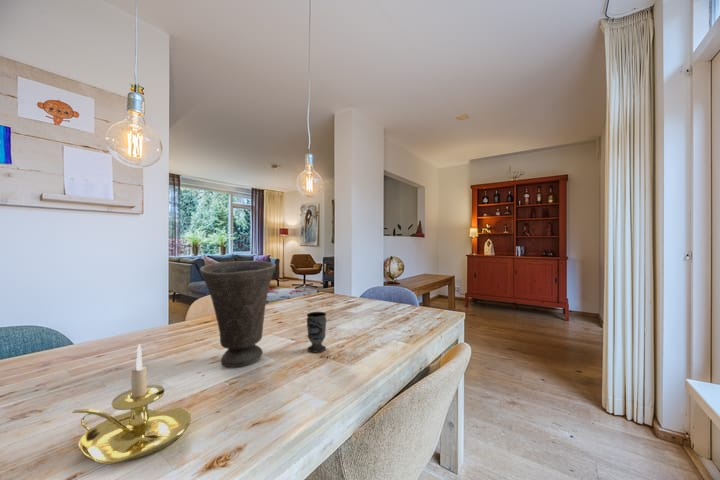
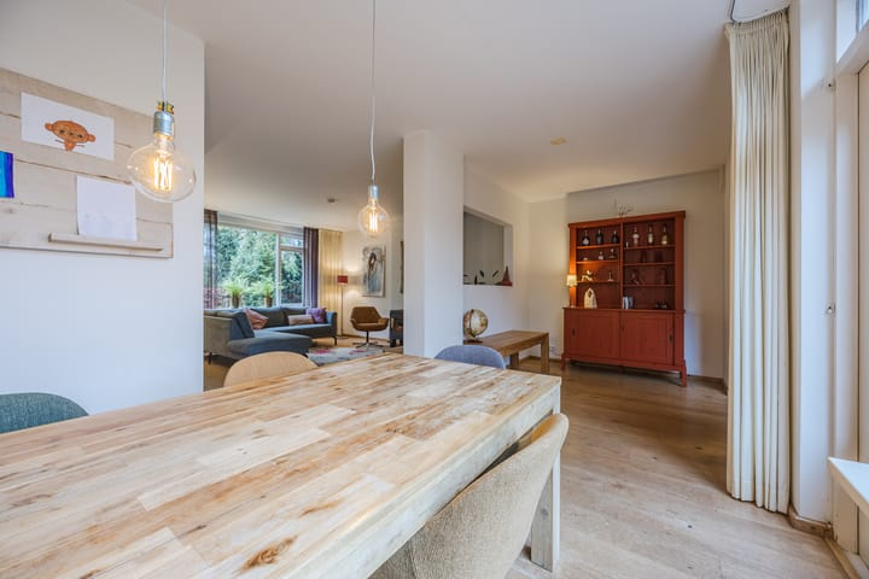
- cup (316, 331)
- candle holder (131, 391)
- vase (239, 312)
